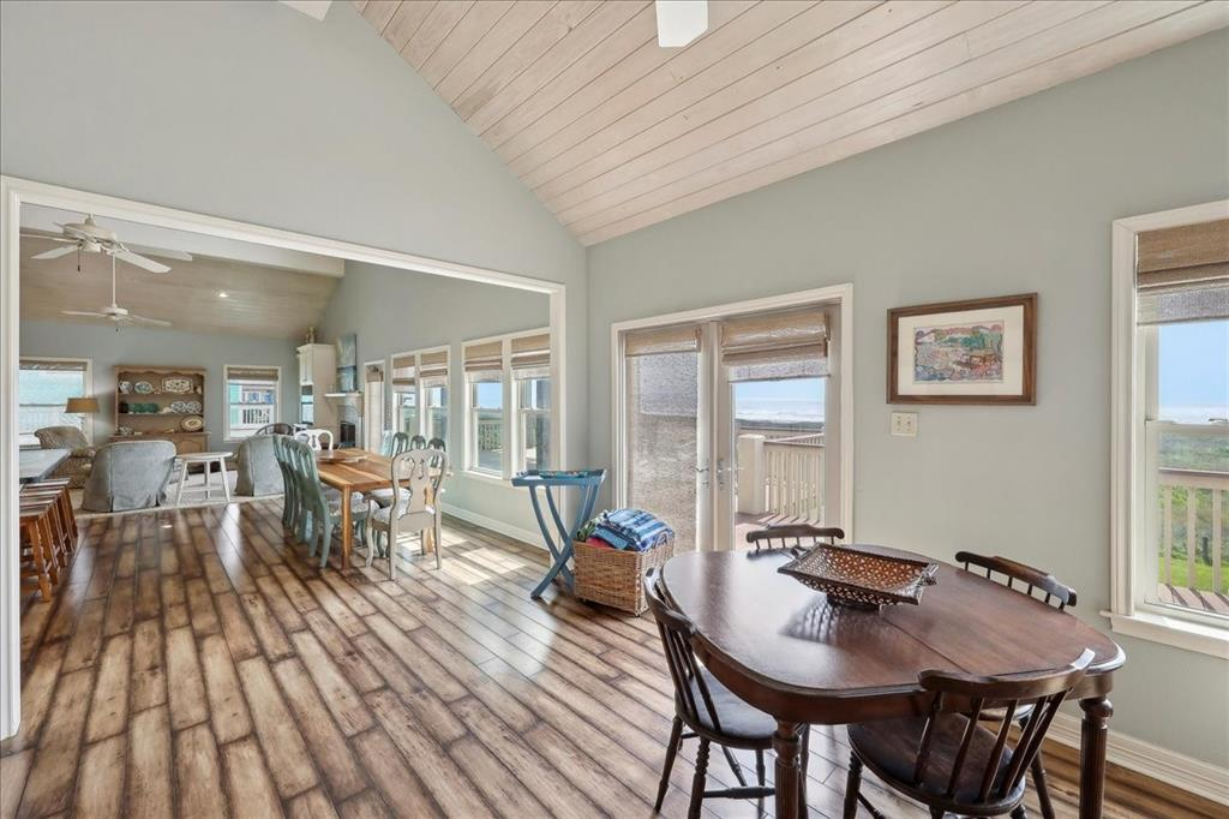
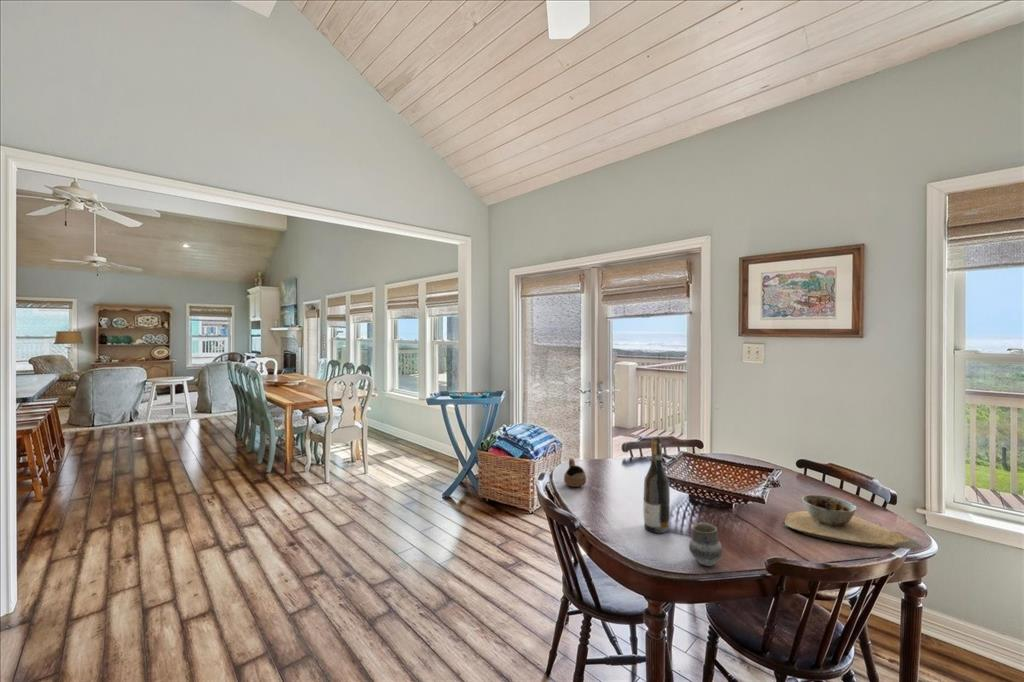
+ bowl (839, 512)
+ cup (705, 543)
+ wine bottle (656, 482)
+ cup (575, 472)
